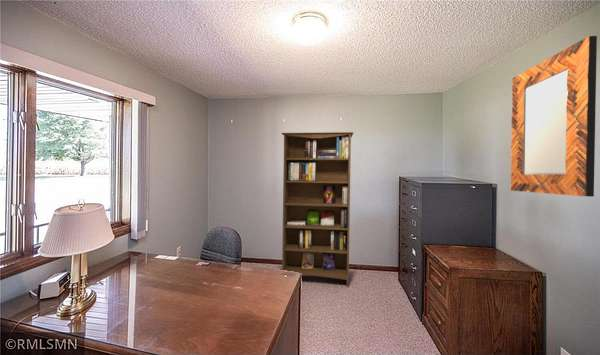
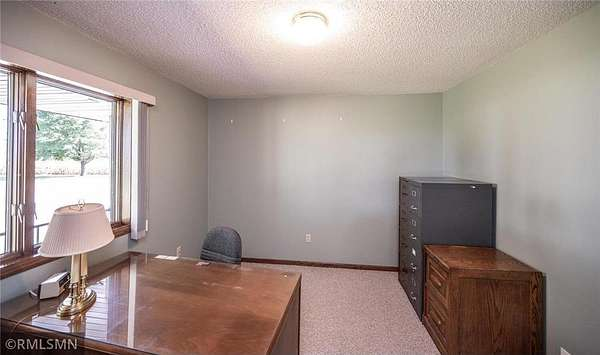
- home mirror (545, 126)
- bookcase (316, 207)
